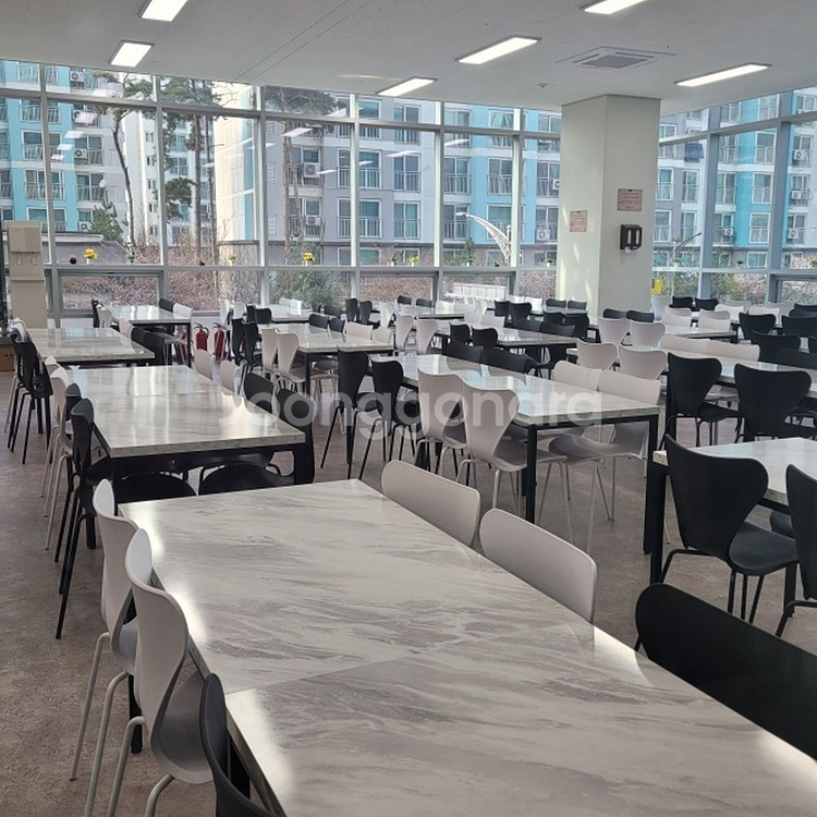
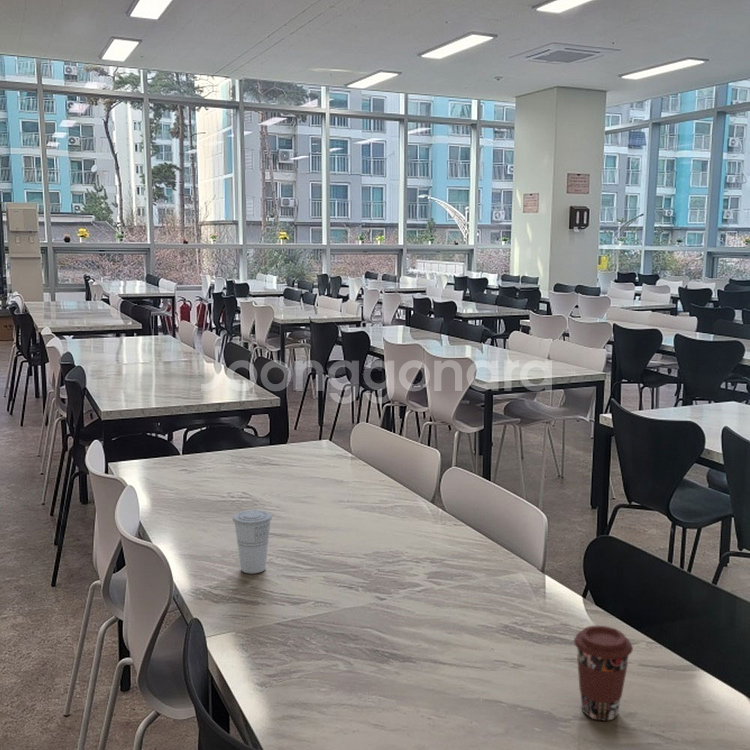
+ cup (252, 541)
+ coffee cup (601, 673)
